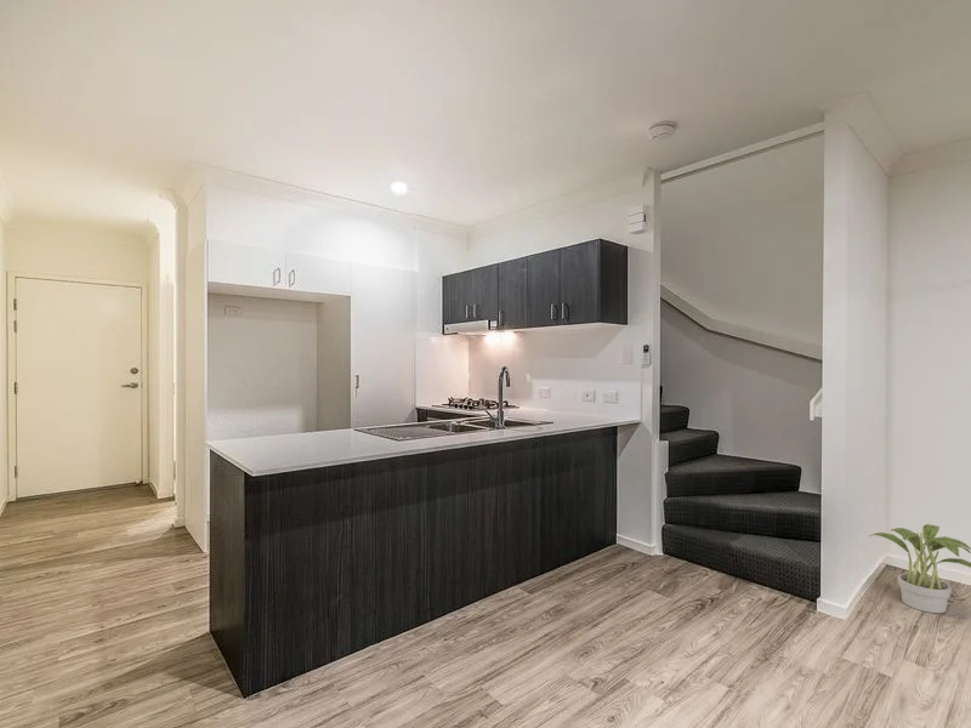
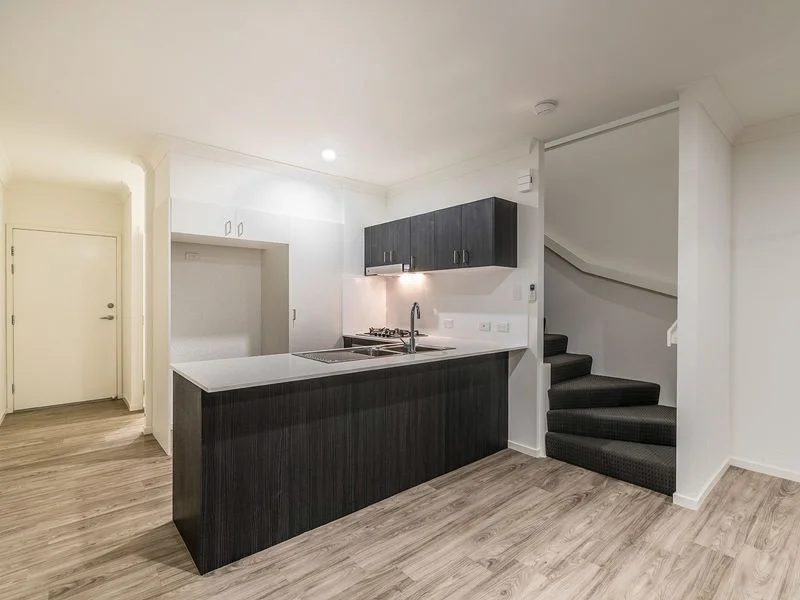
- potted plant (922, 567)
